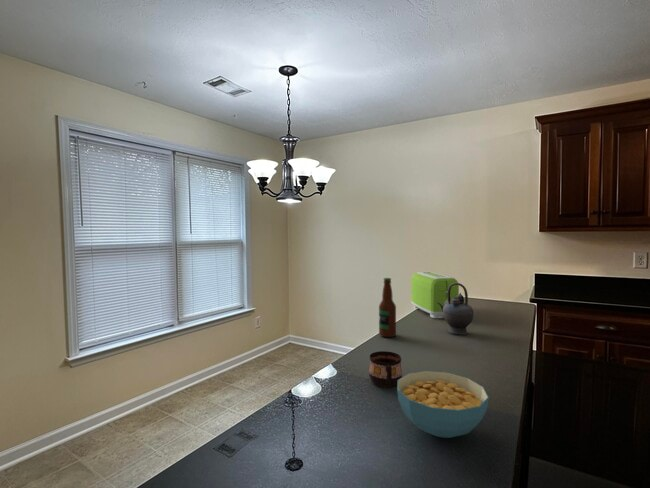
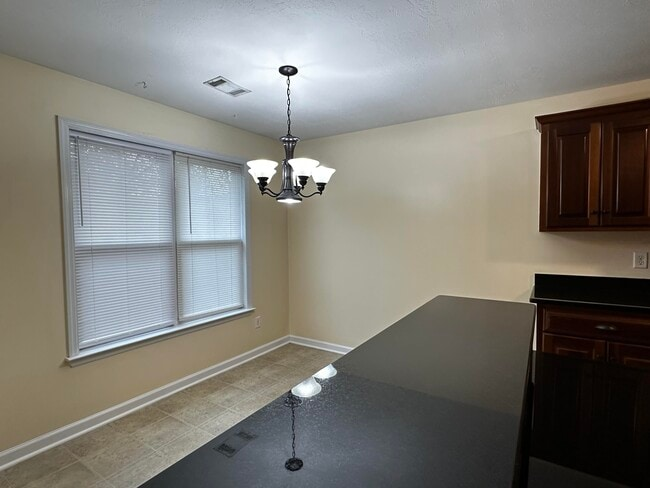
- toaster (433, 293)
- teapot (454, 307)
- cup (384, 369)
- cereal bowl (440, 409)
- bottle (387, 306)
